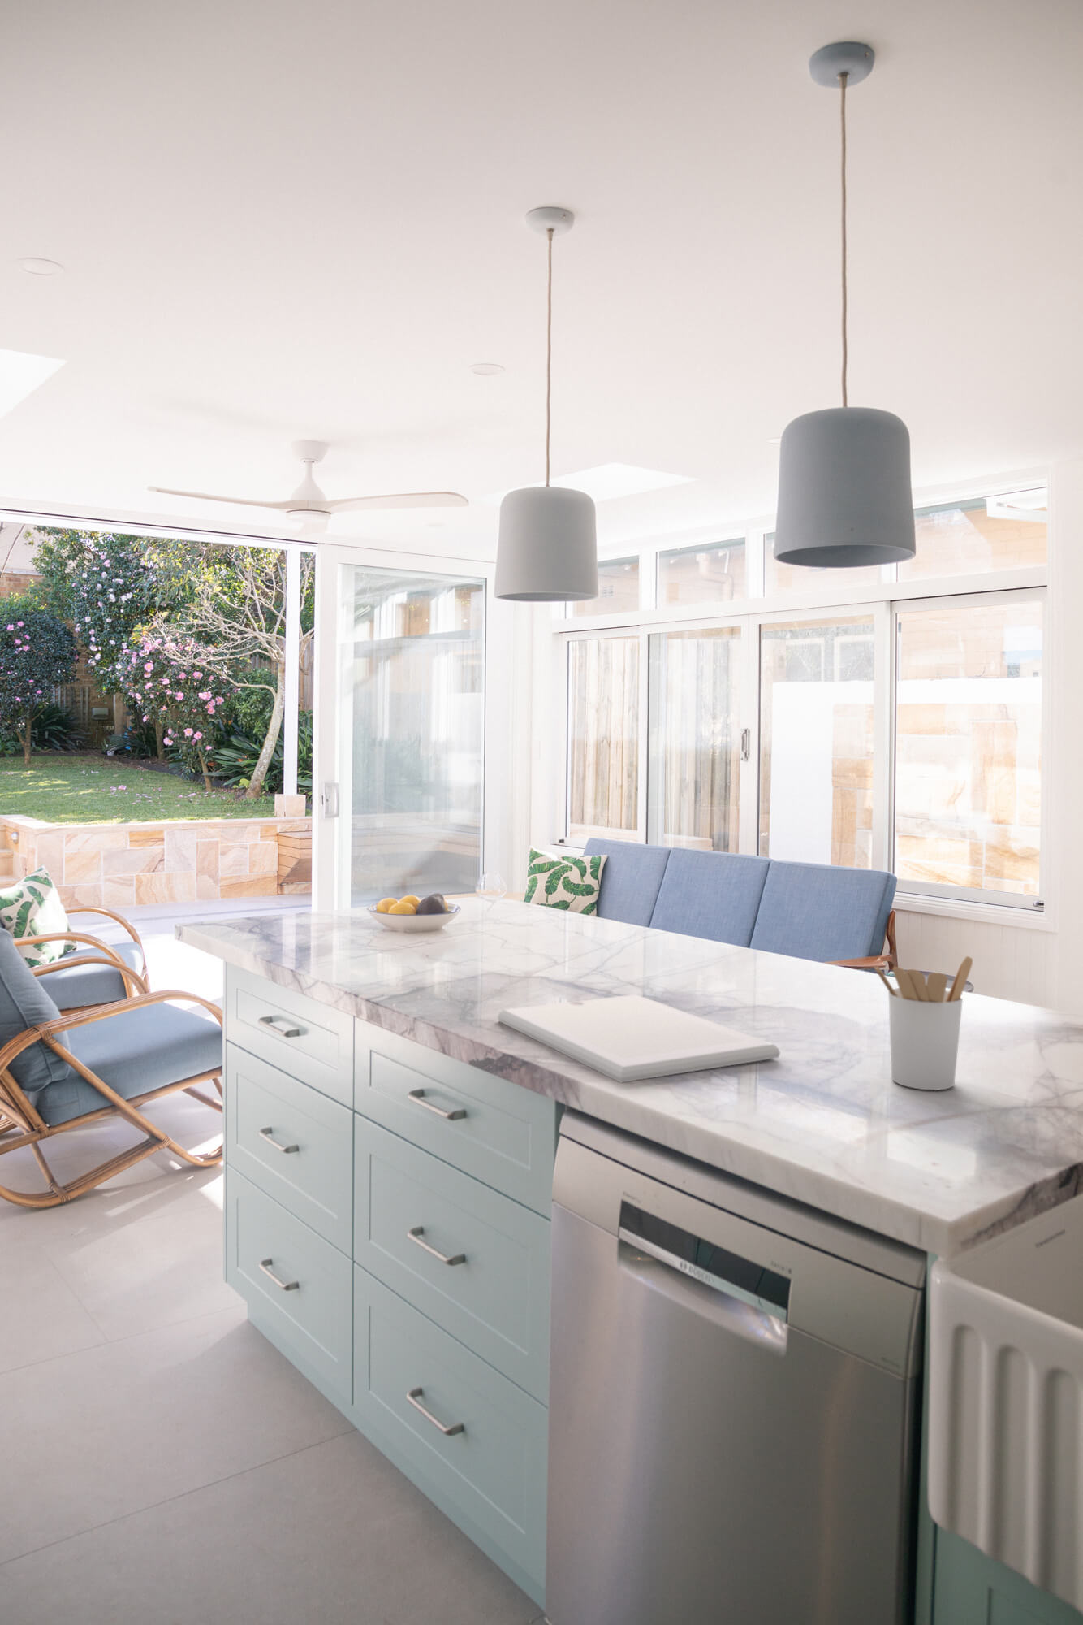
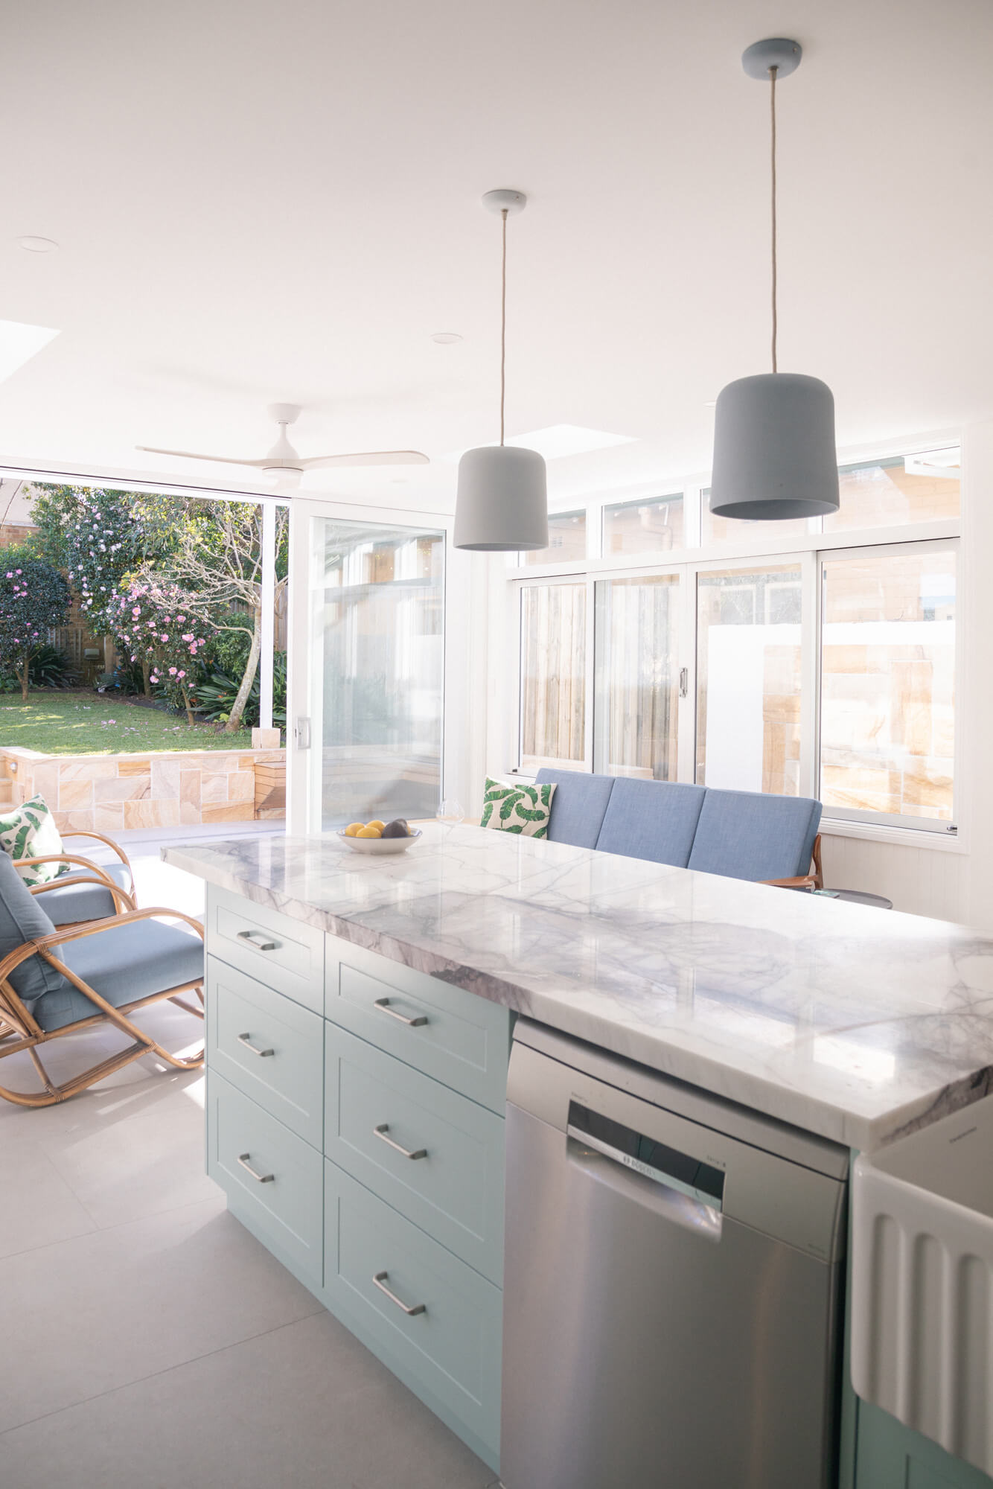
- utensil holder (922, 1020)
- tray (630, 1031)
